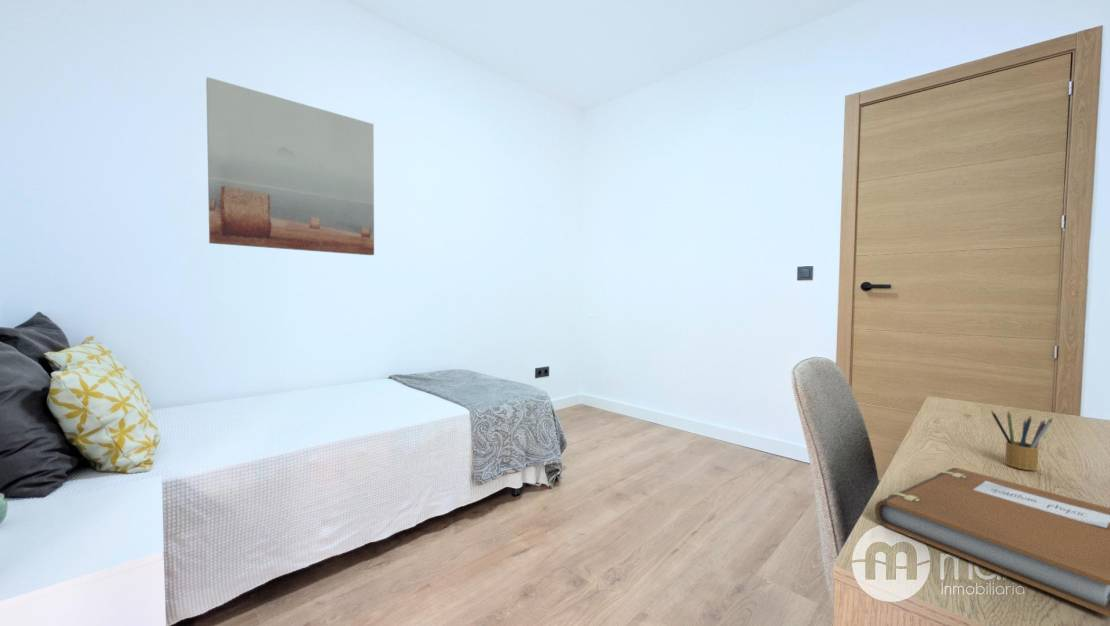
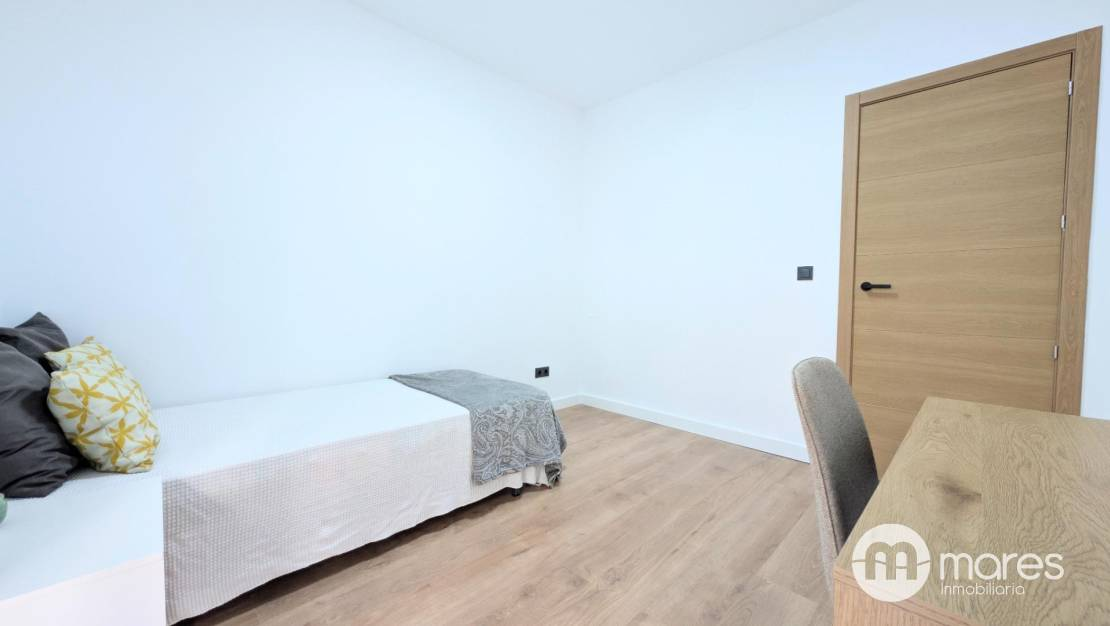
- pencil box (1021, 439)
- wall art (299, 177)
- notebook (1011, 520)
